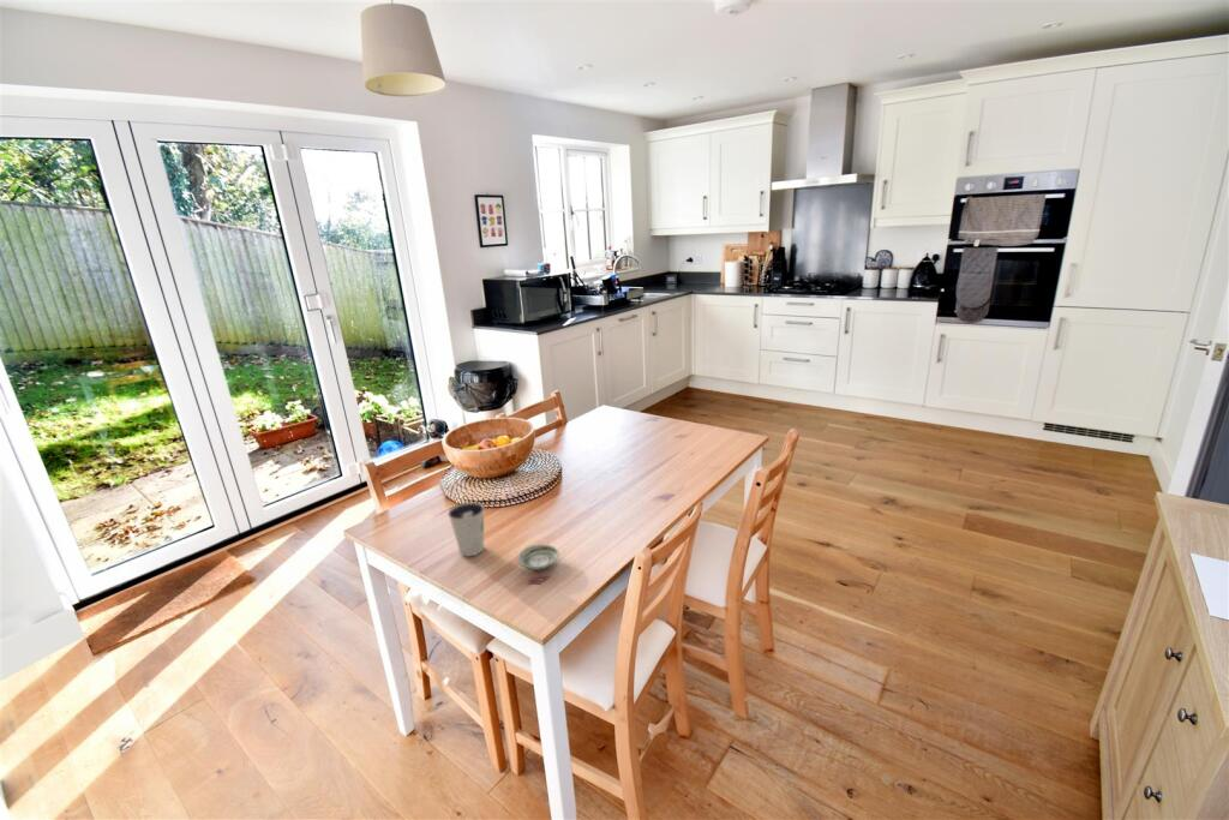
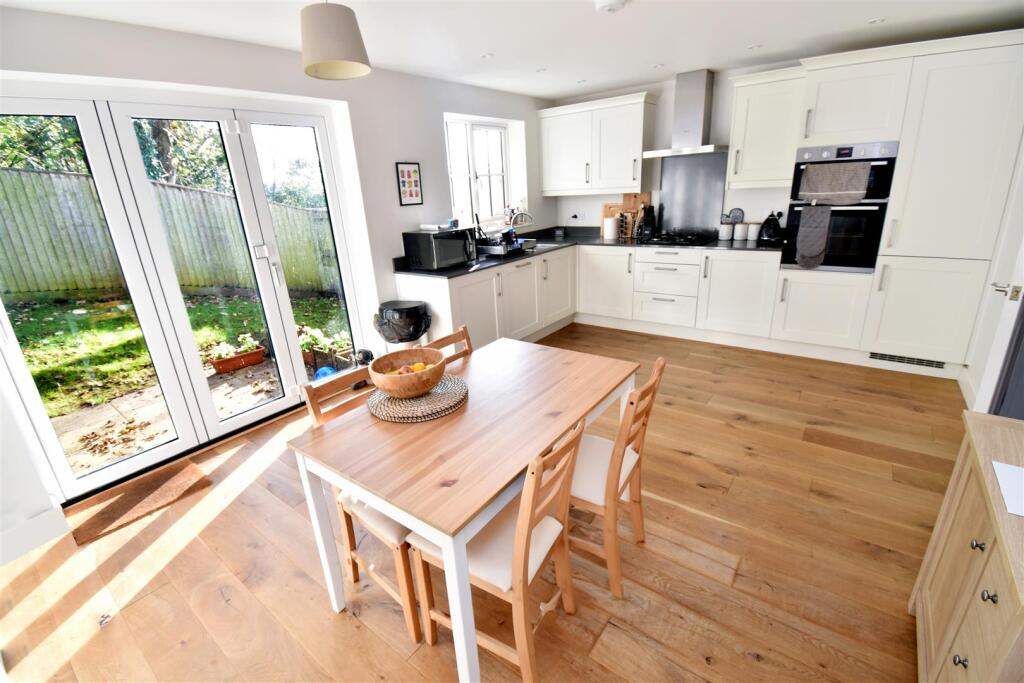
- dixie cup (468, 529)
- saucer (539, 558)
